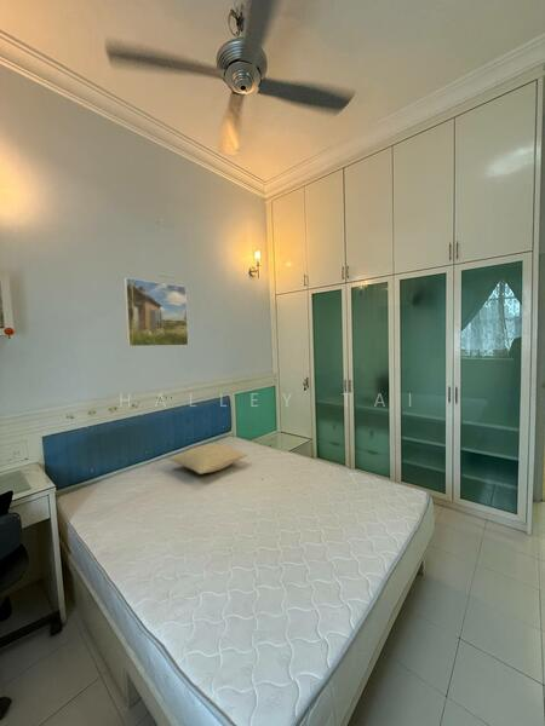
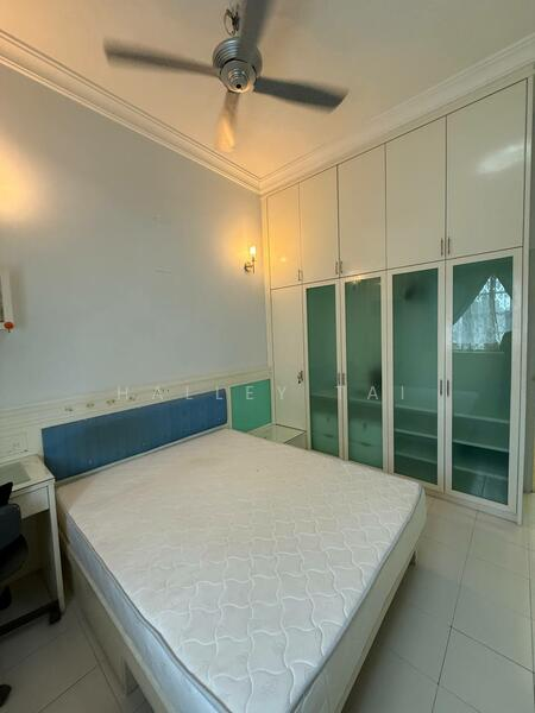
- pillow (208, 456)
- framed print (159, 313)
